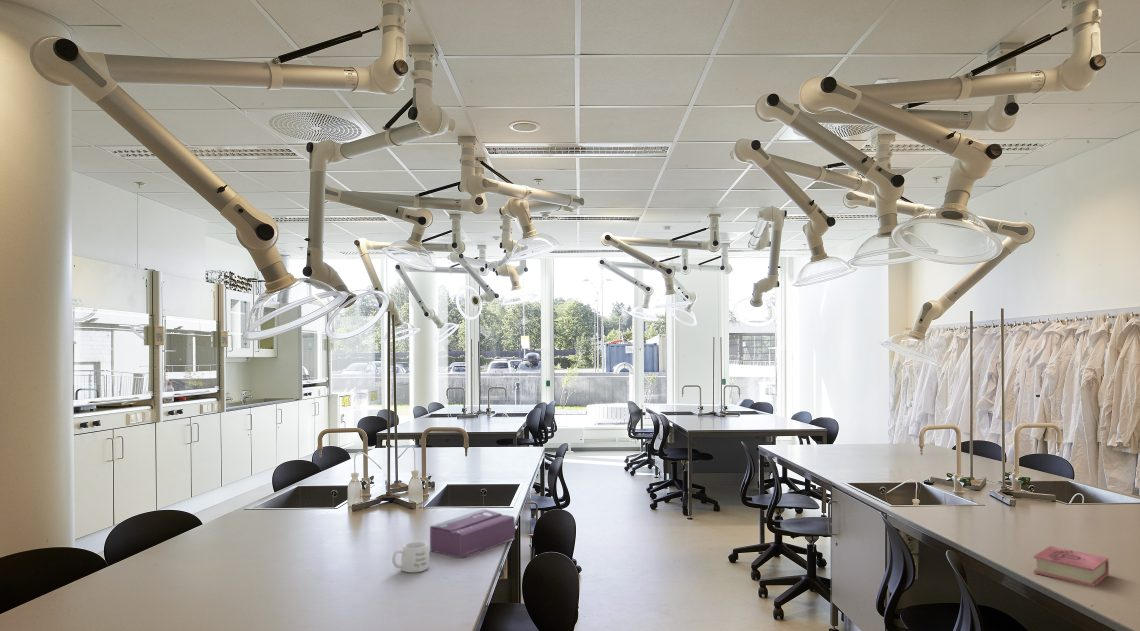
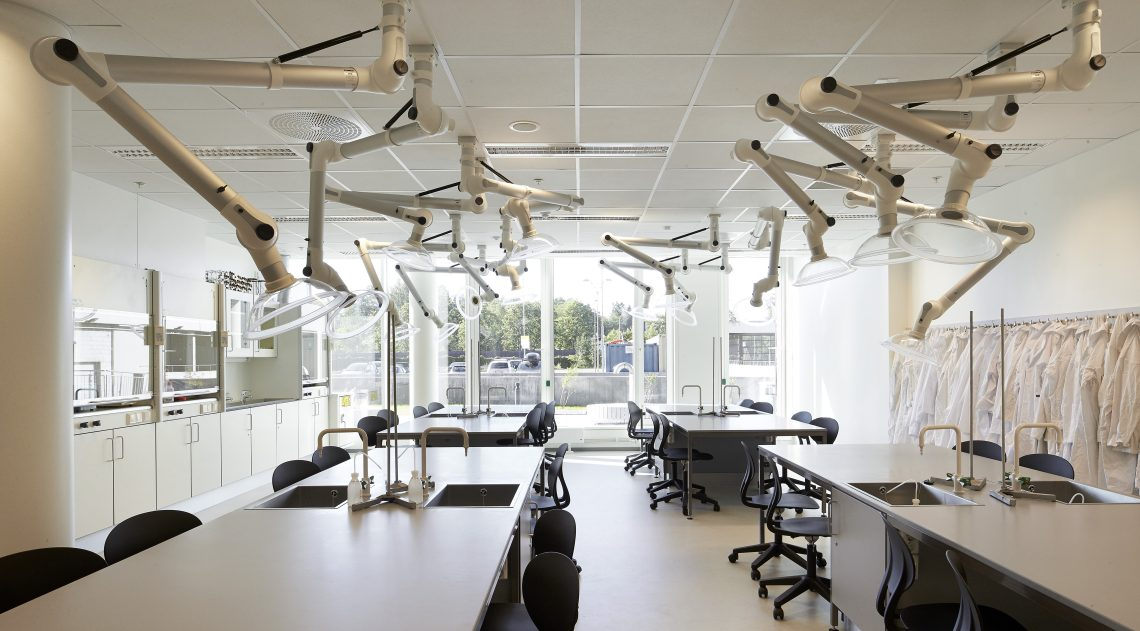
- tissue box (473, 532)
- mug (410, 557)
- book (1071, 564)
